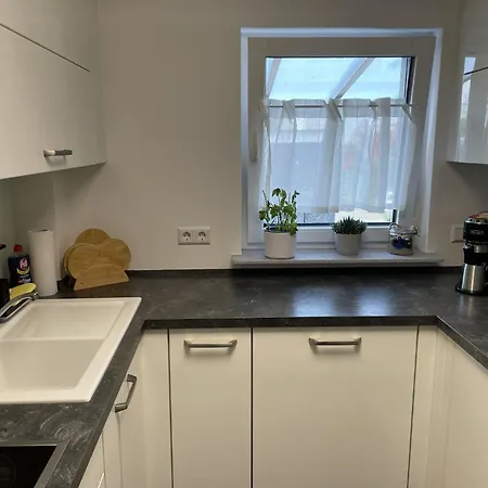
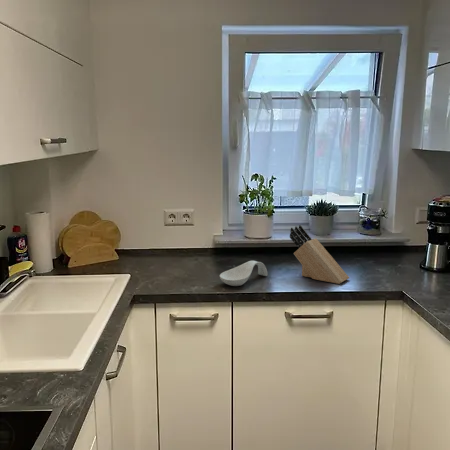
+ spoon rest (244, 272)
+ knife block (317, 252)
